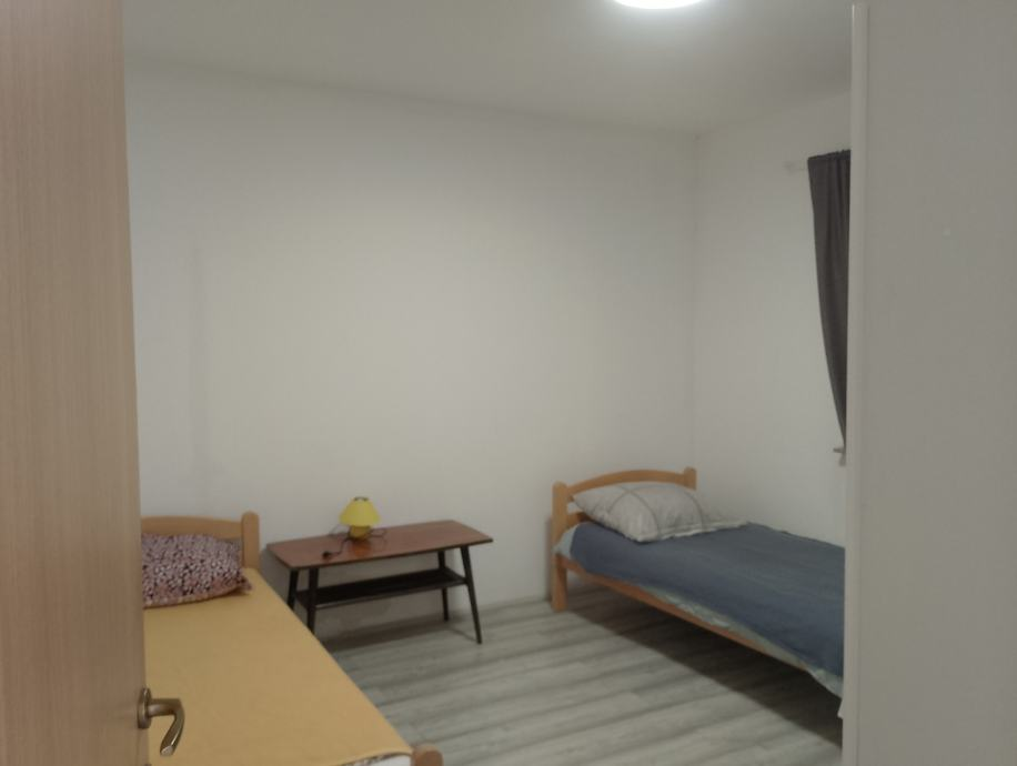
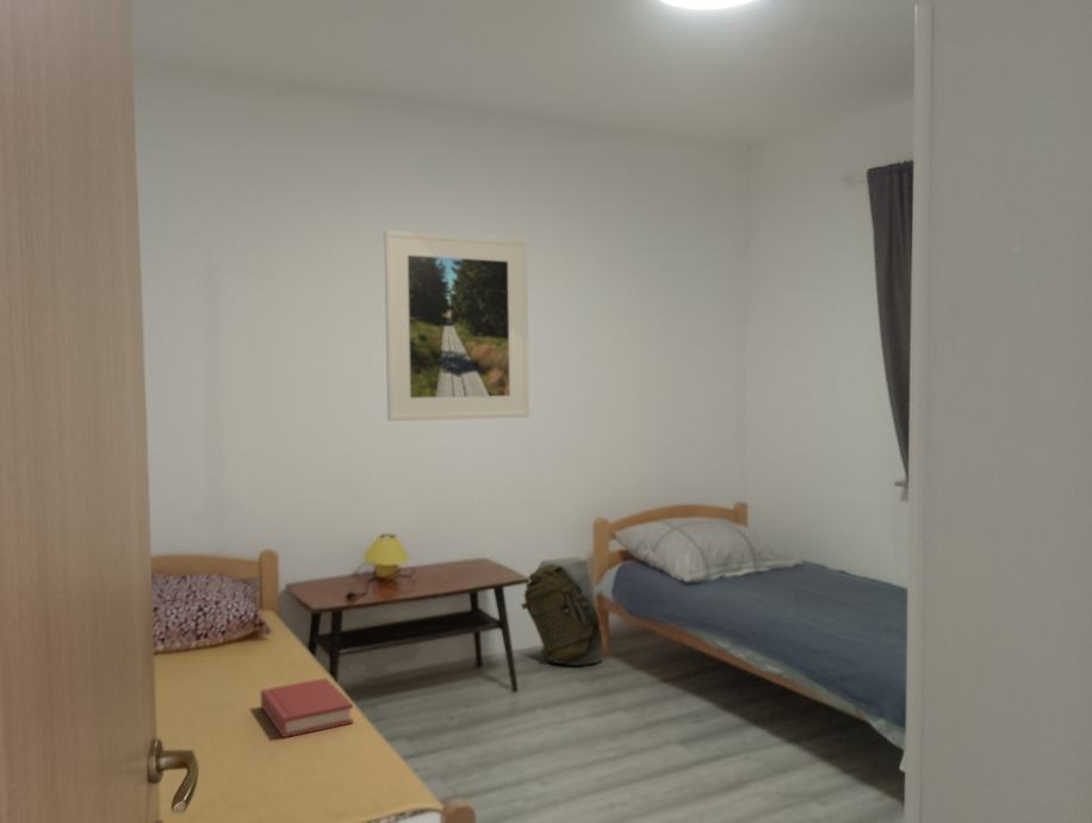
+ hardback book (305, 705)
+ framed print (459, 327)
+ backpack (563, 613)
